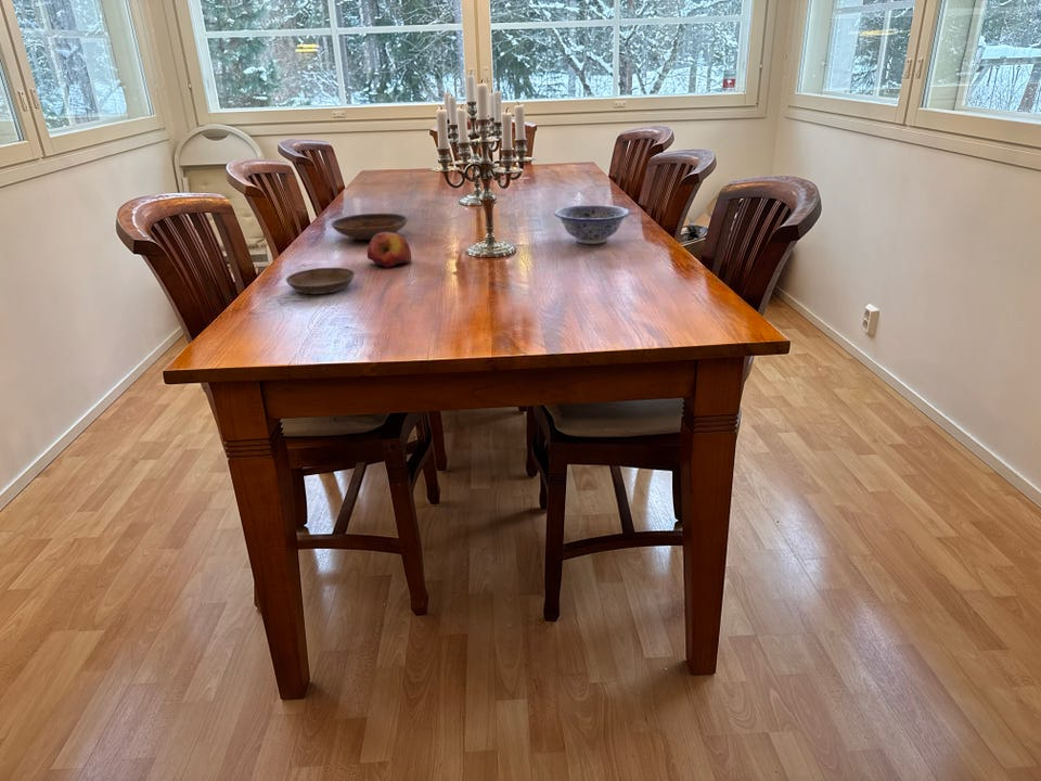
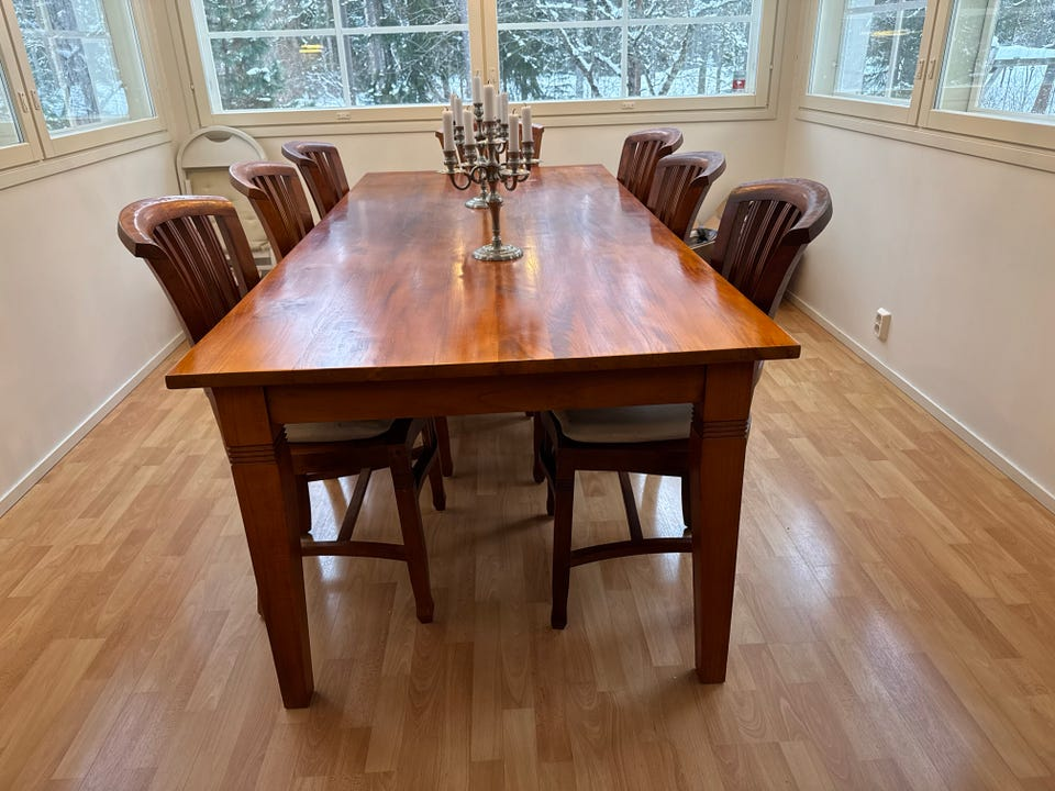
- saucer (321, 281)
- apple (389, 247)
- bowl (370, 228)
- bowl (591, 226)
